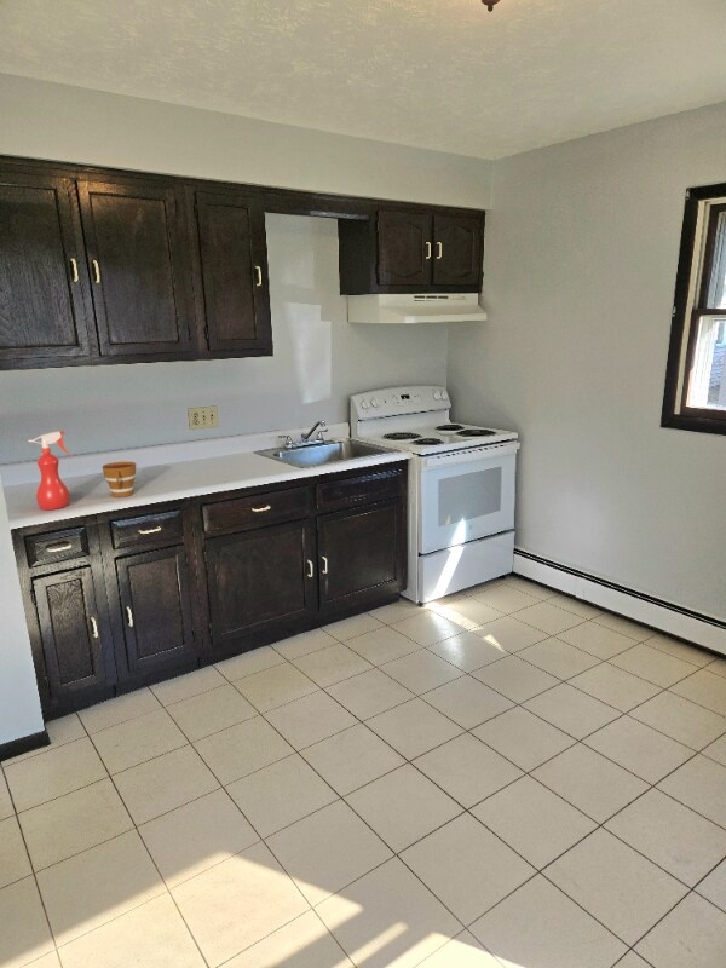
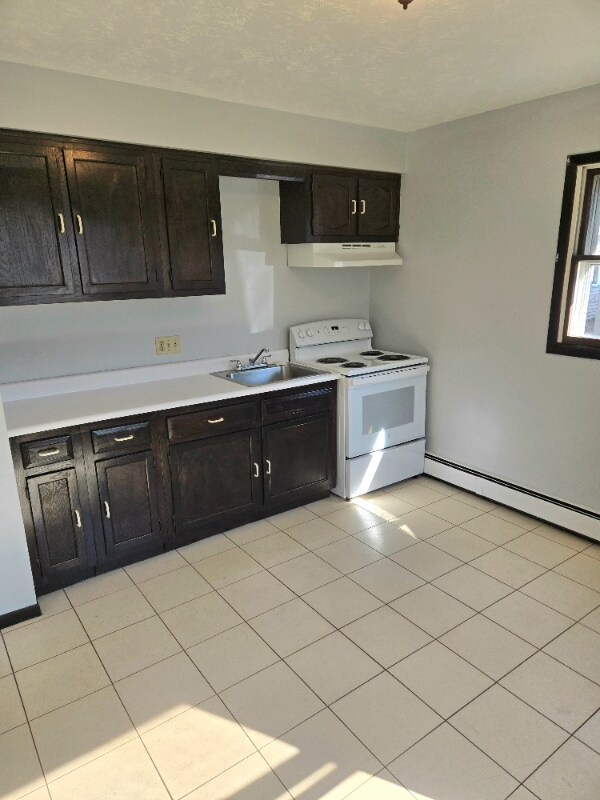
- spray bottle (53, 469)
- cup (121, 480)
